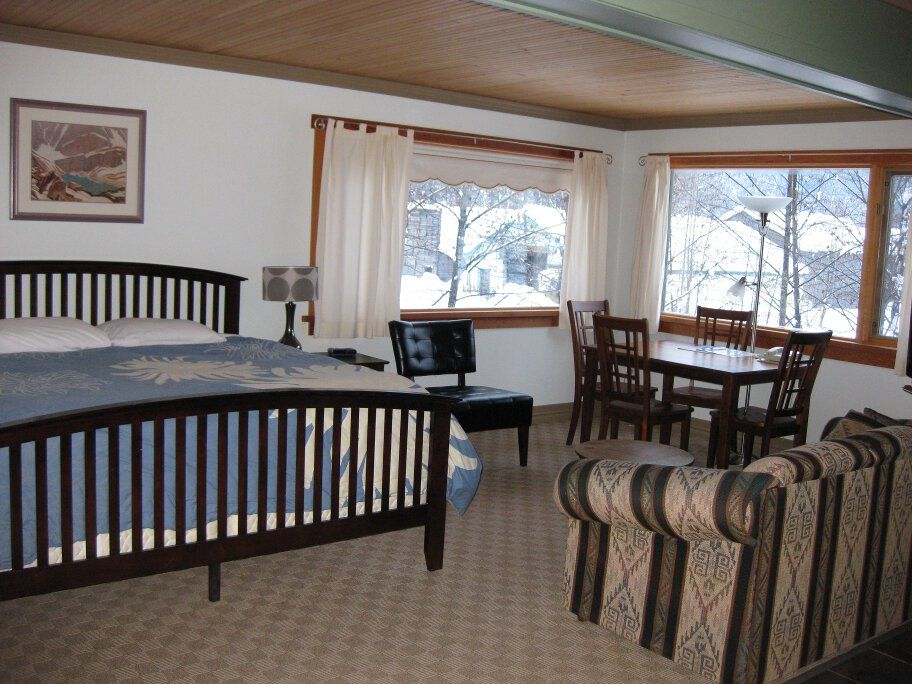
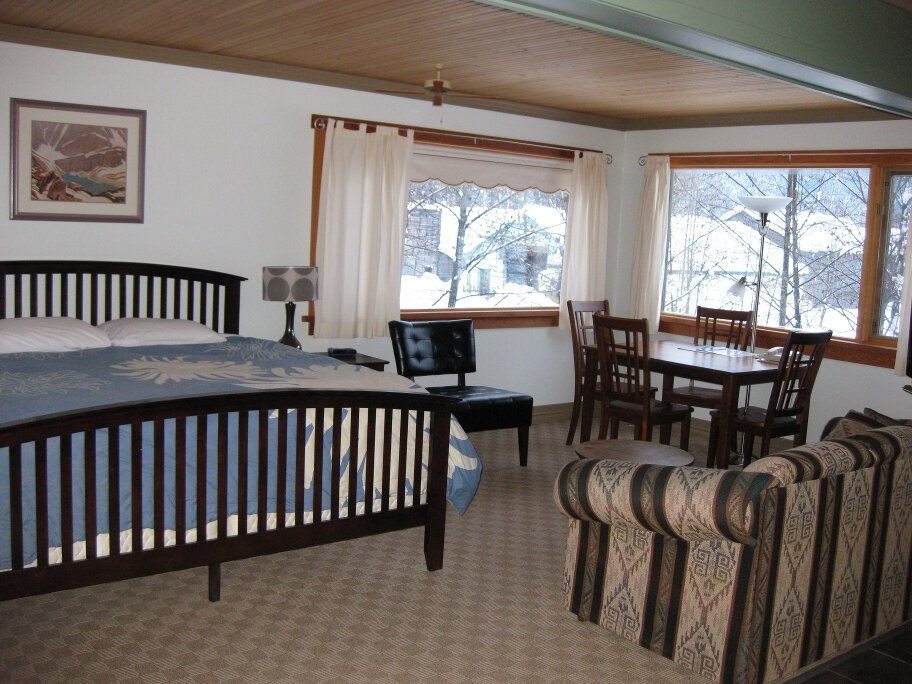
+ ceiling fan (437, 93)
